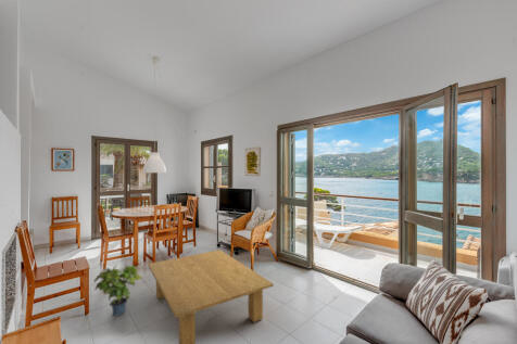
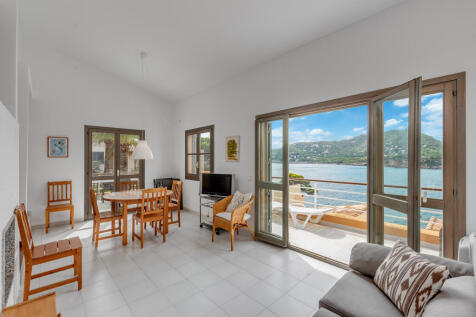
- potted plant (116, 289)
- coffee table (204, 289)
